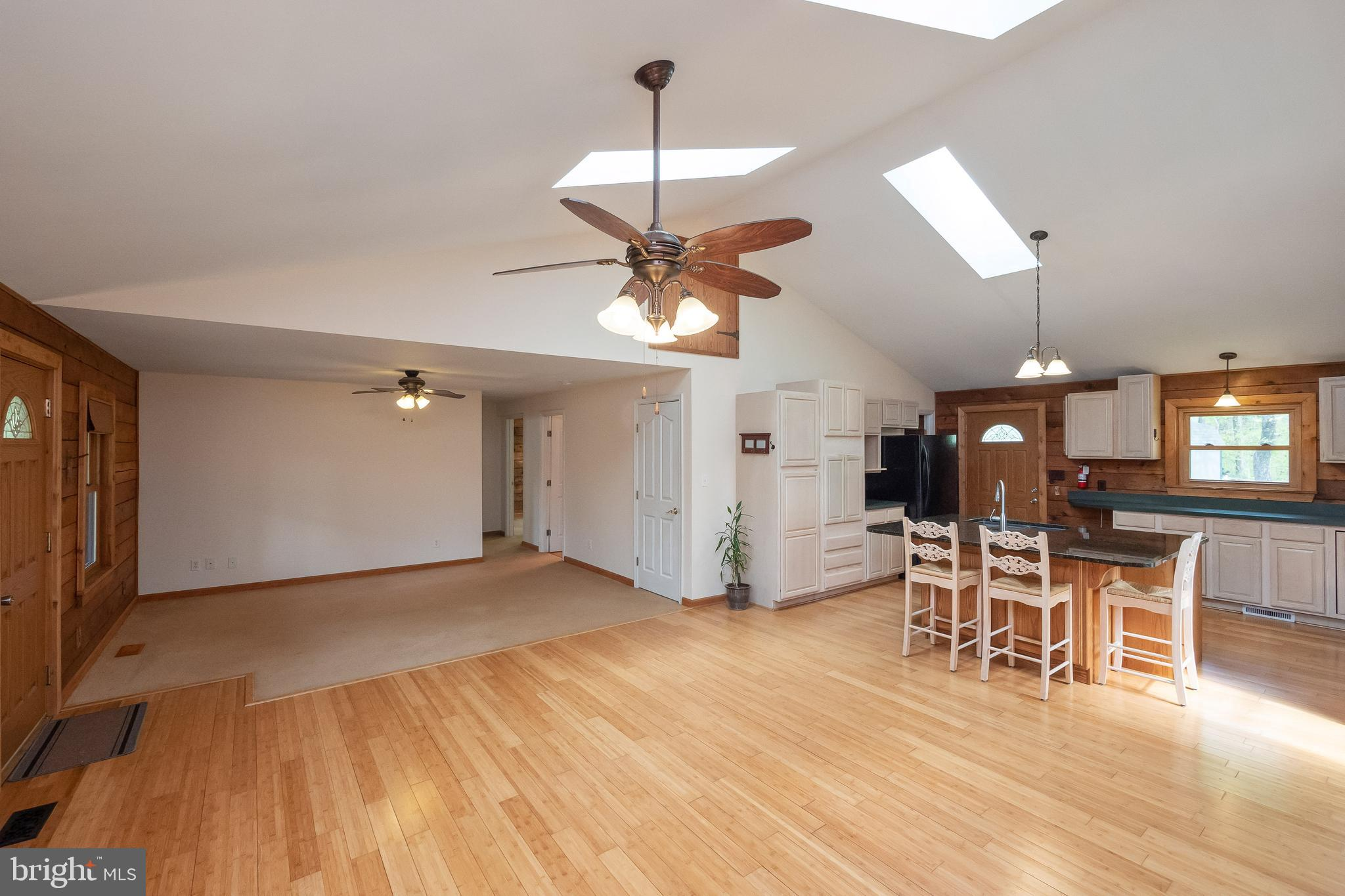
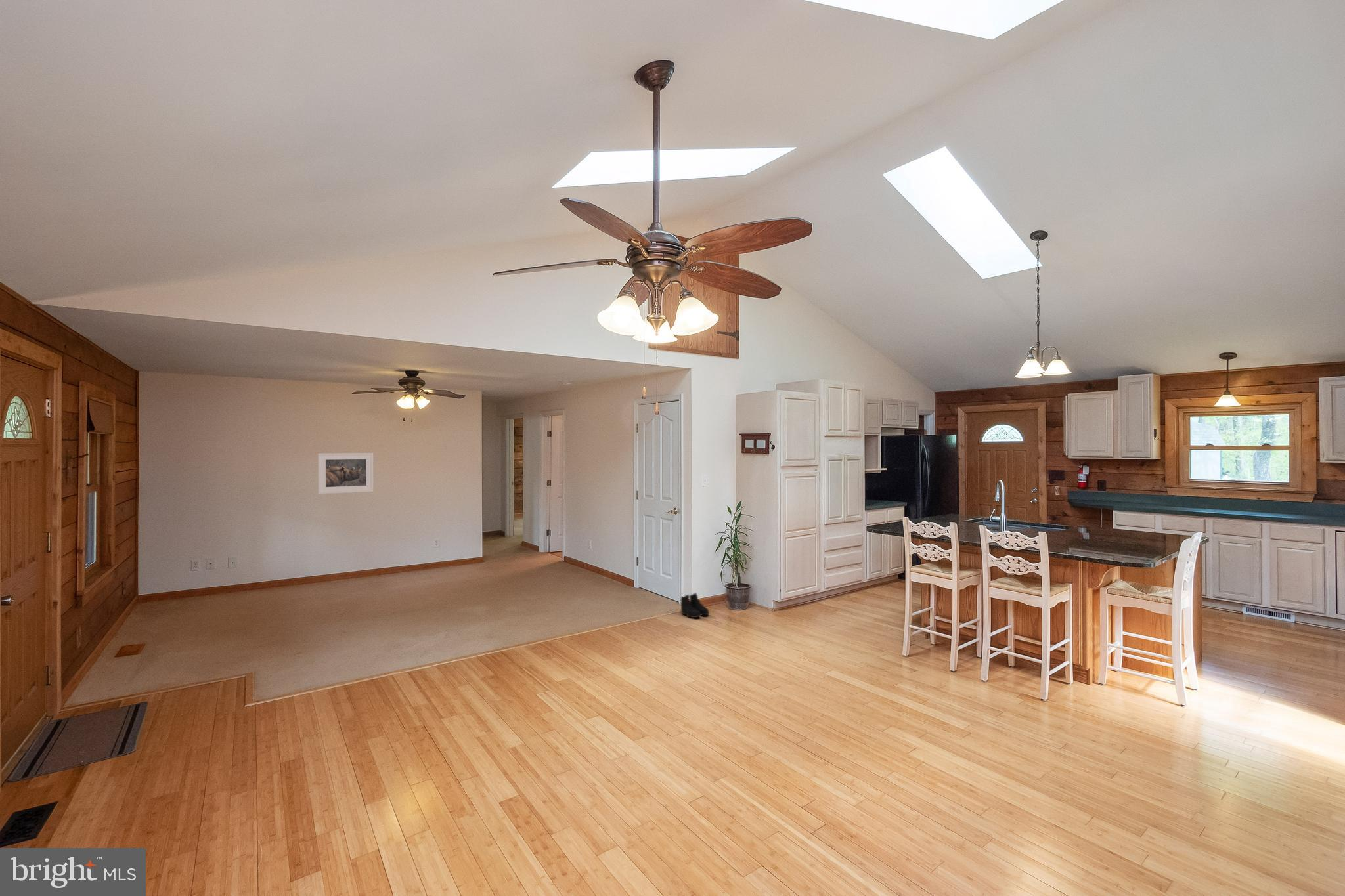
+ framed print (346, 473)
+ boots (694, 605)
